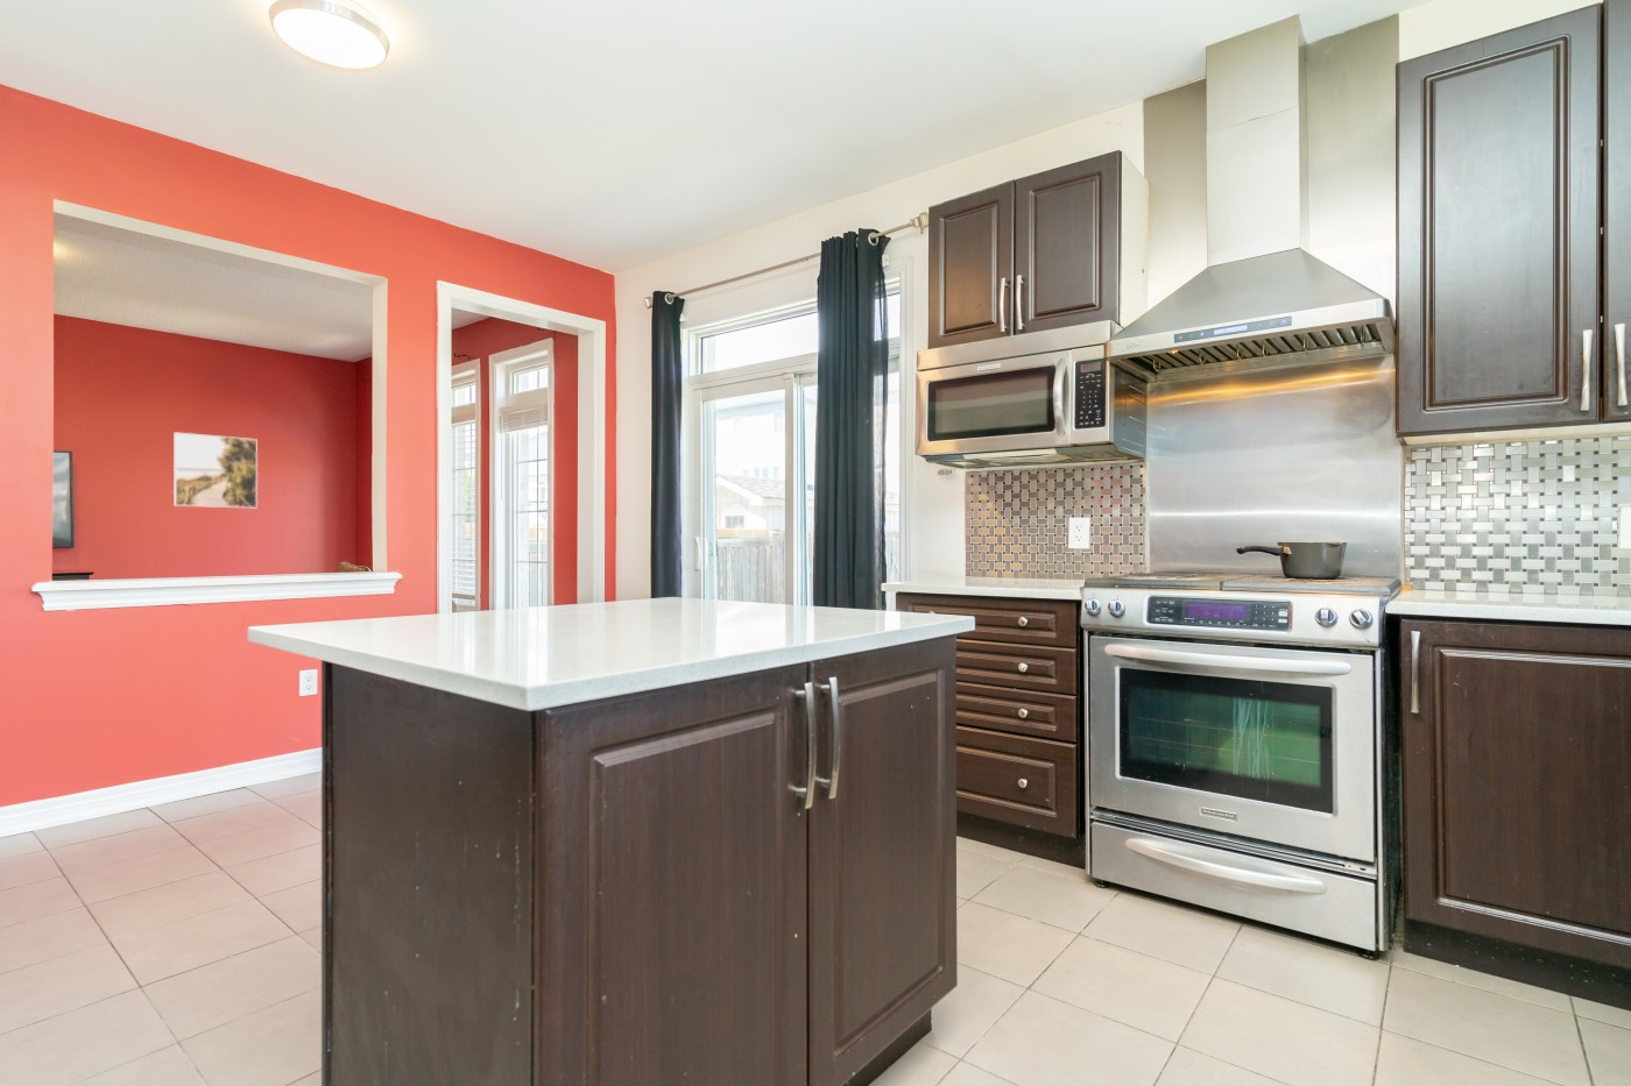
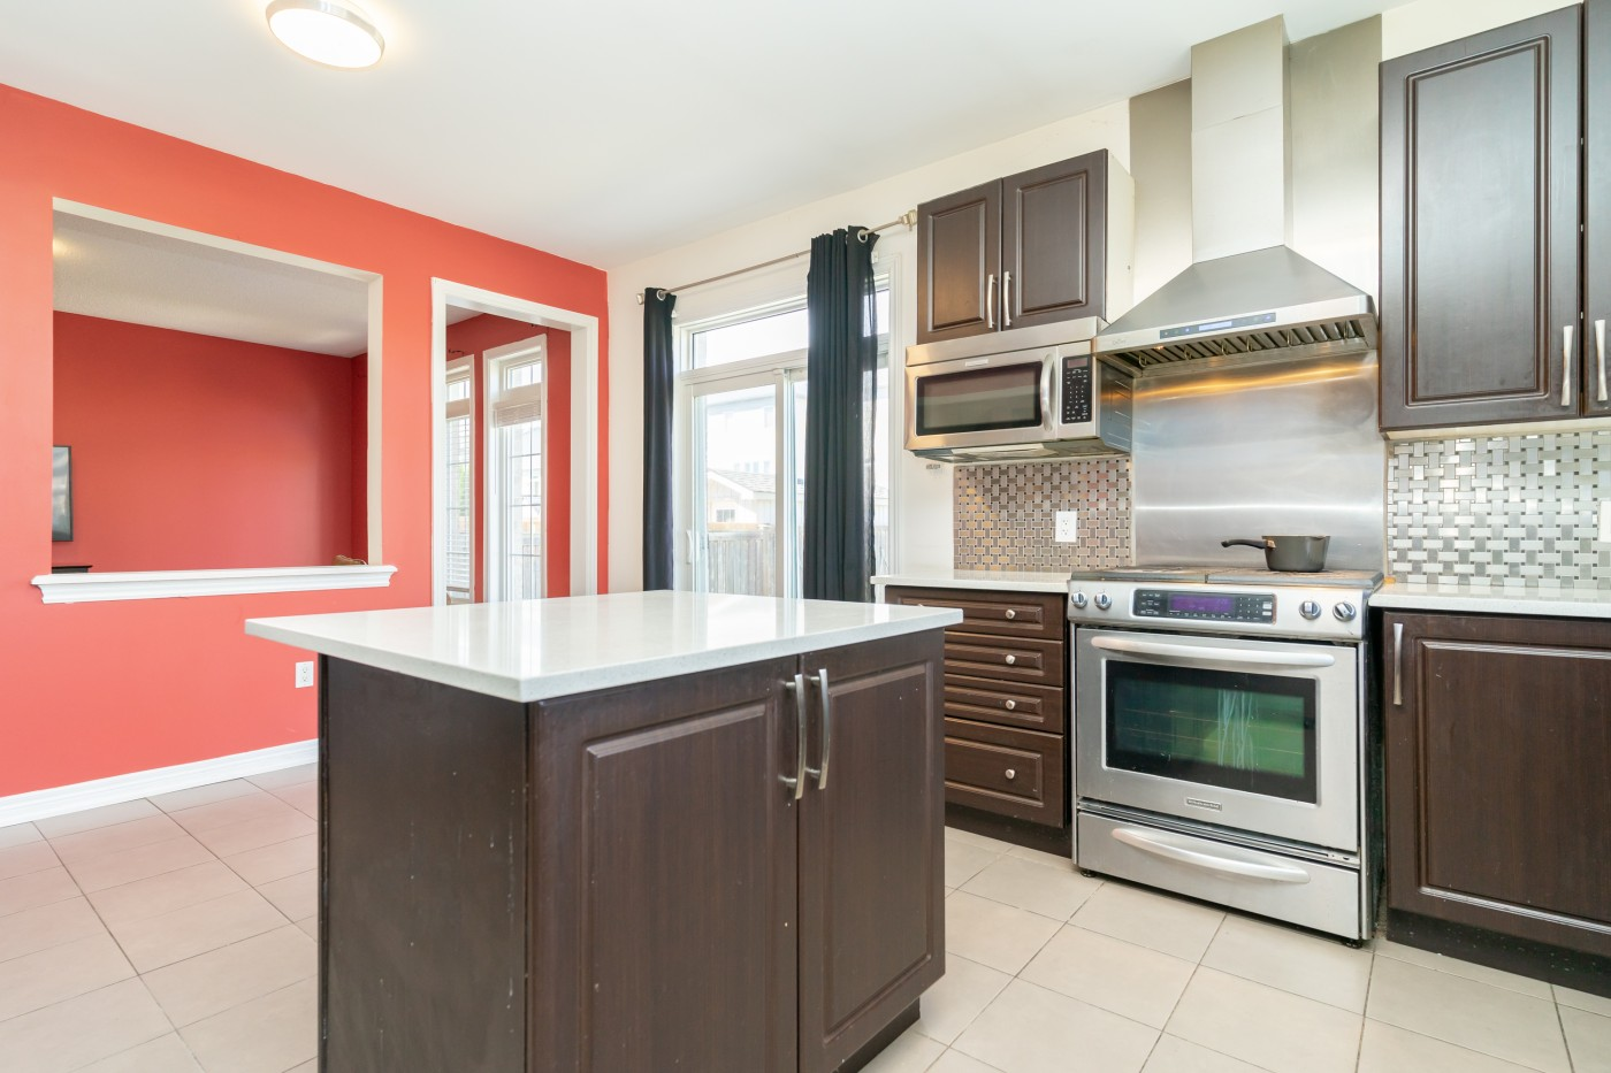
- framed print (217, 471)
